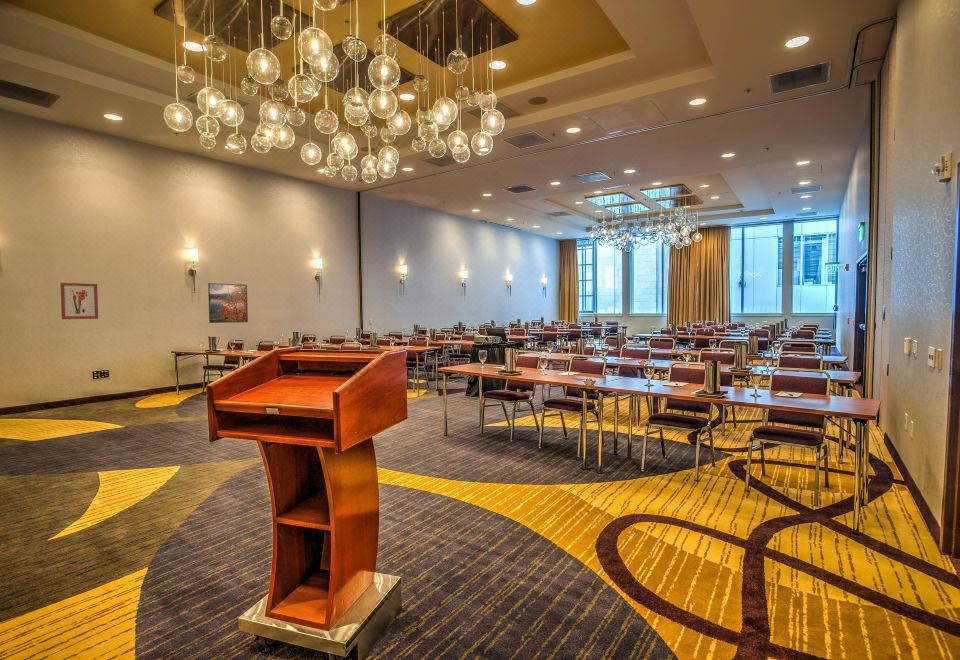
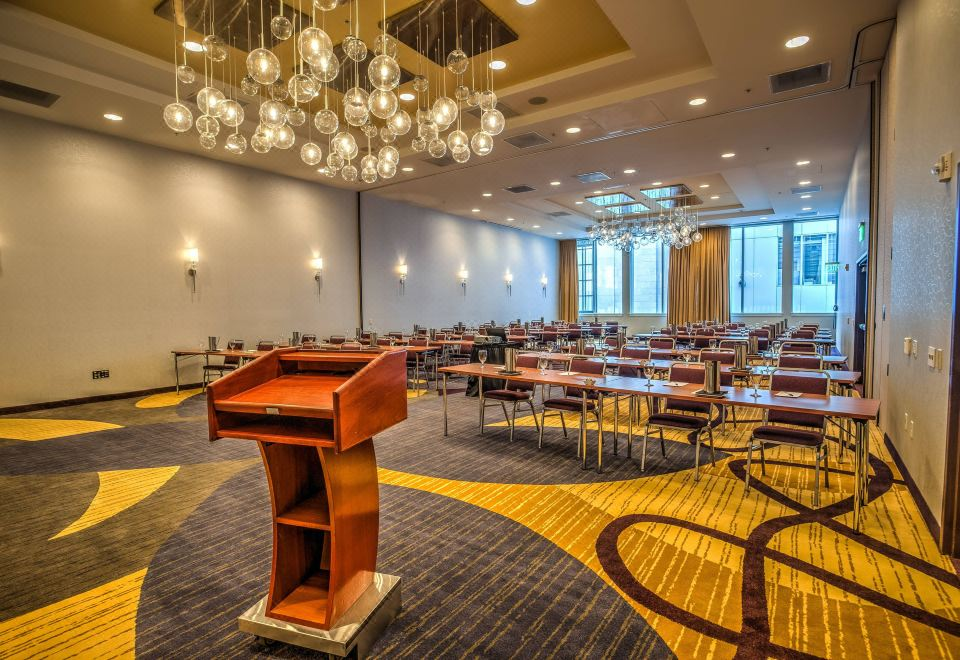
- wall art (79, 301)
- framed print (228, 303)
